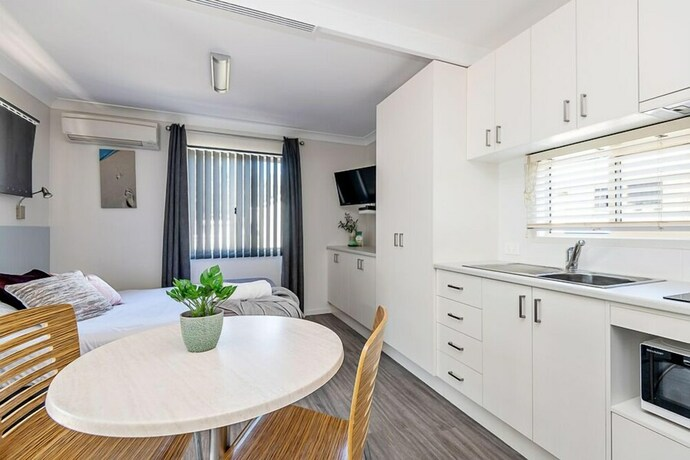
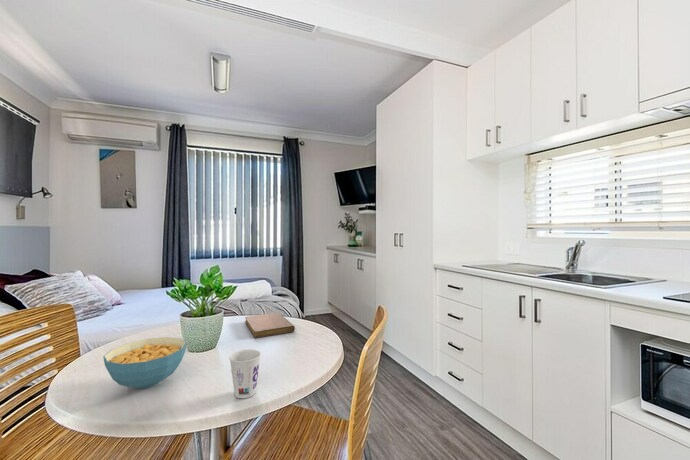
+ cereal bowl (147, 366)
+ notebook (268, 323)
+ cup (245, 374)
